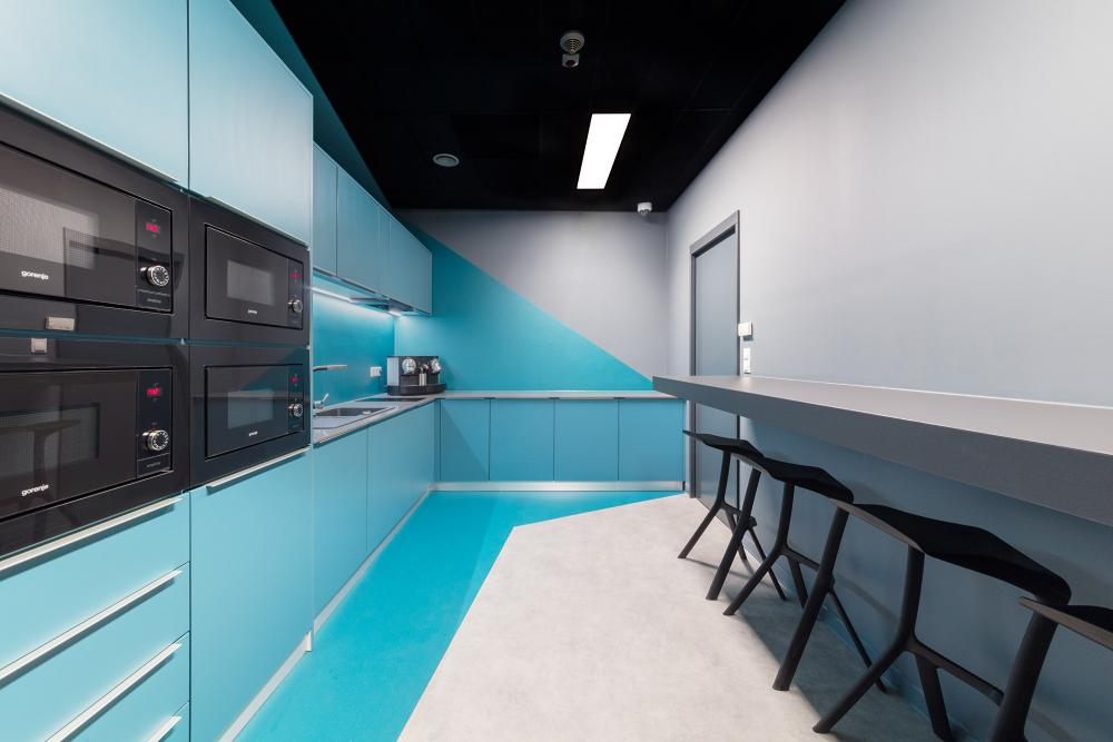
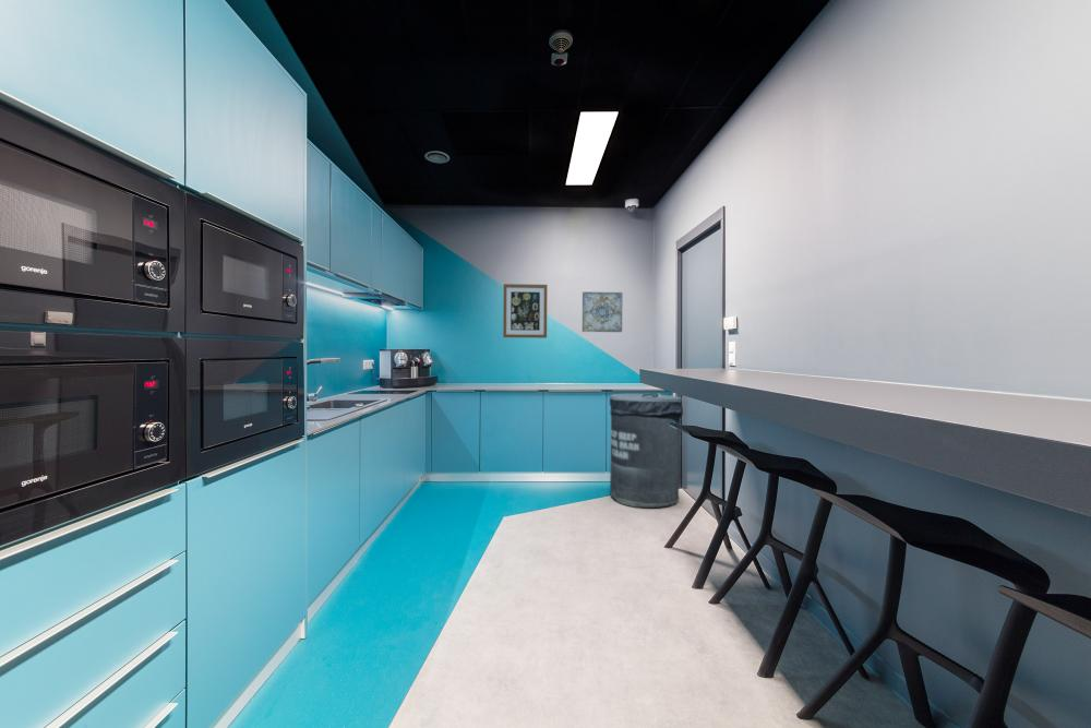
+ wall art (525, 311)
+ trash can (645, 443)
+ wall art (602, 311)
